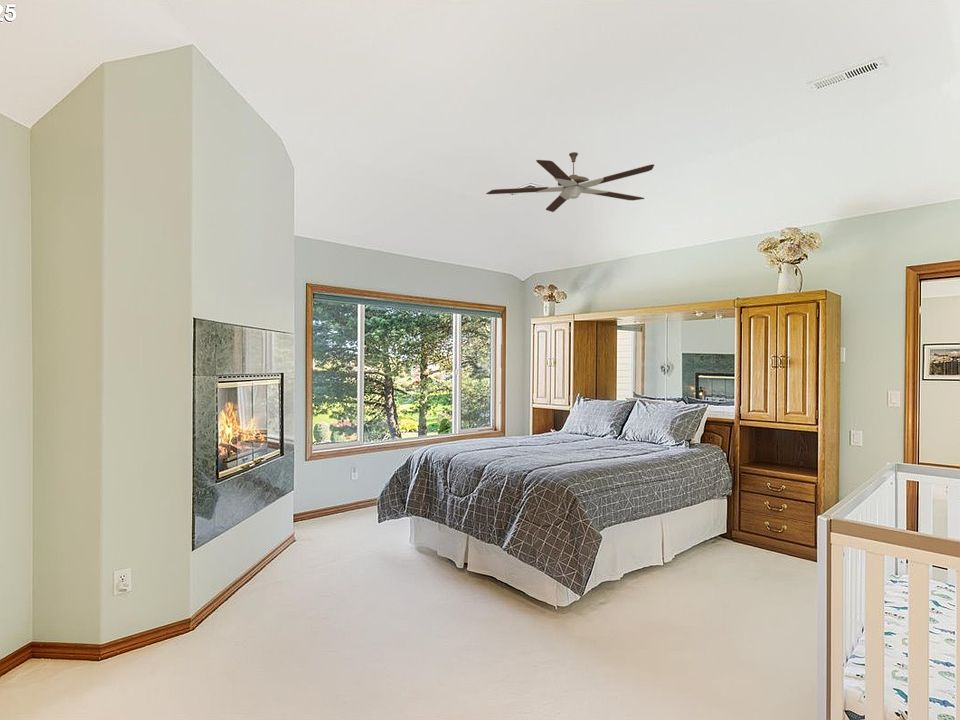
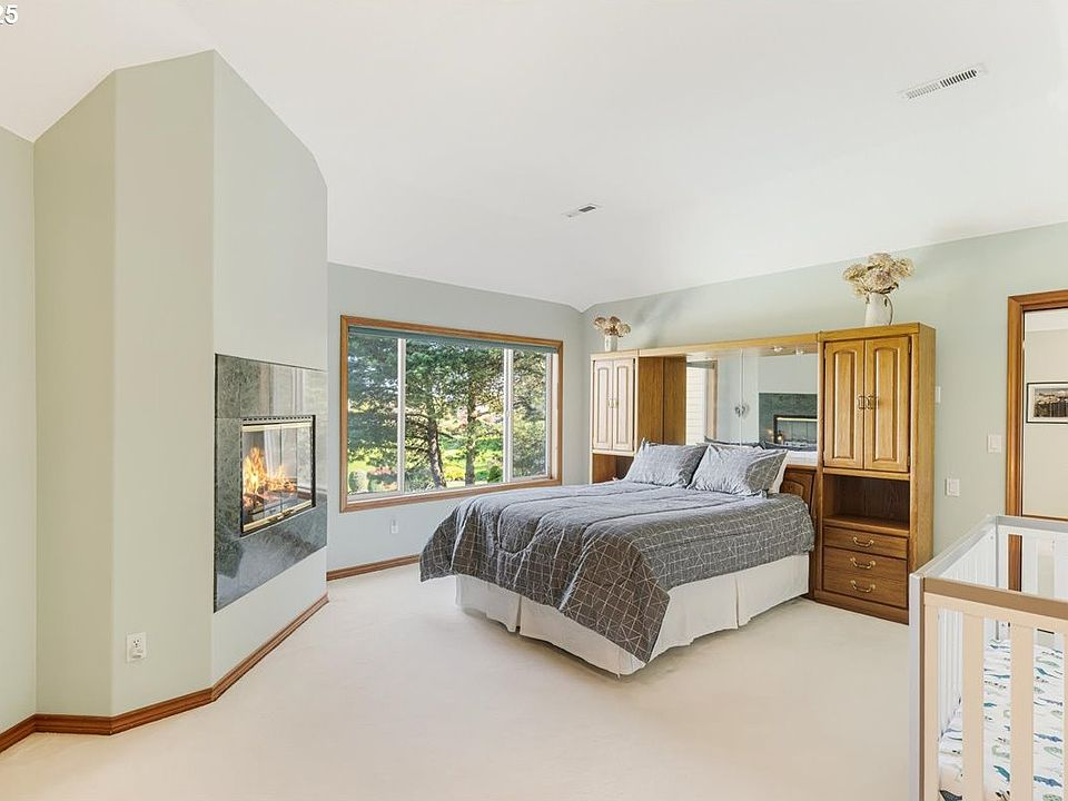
- ceiling fan (566, 176)
